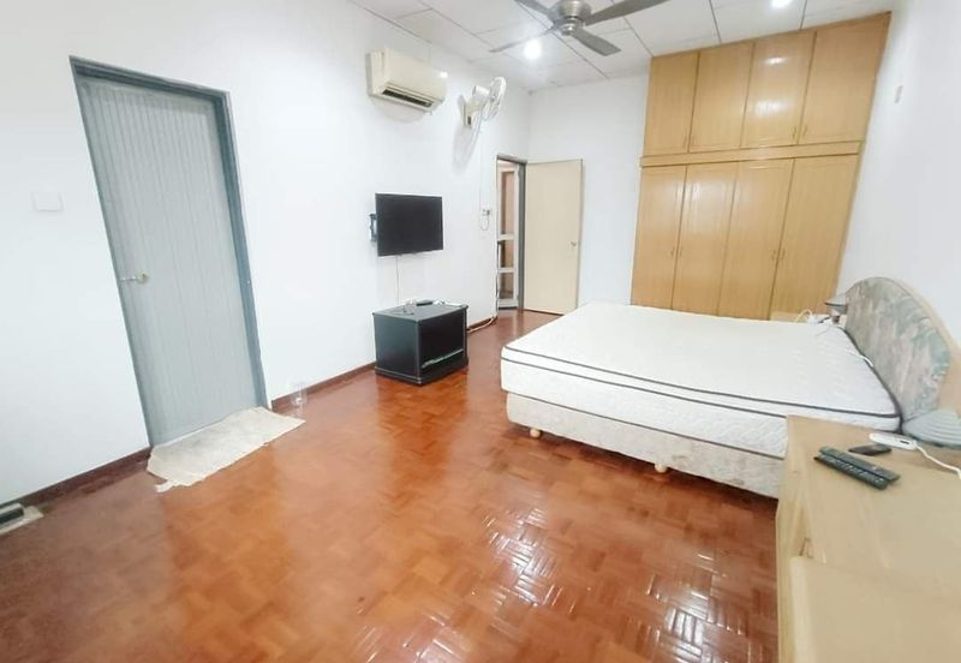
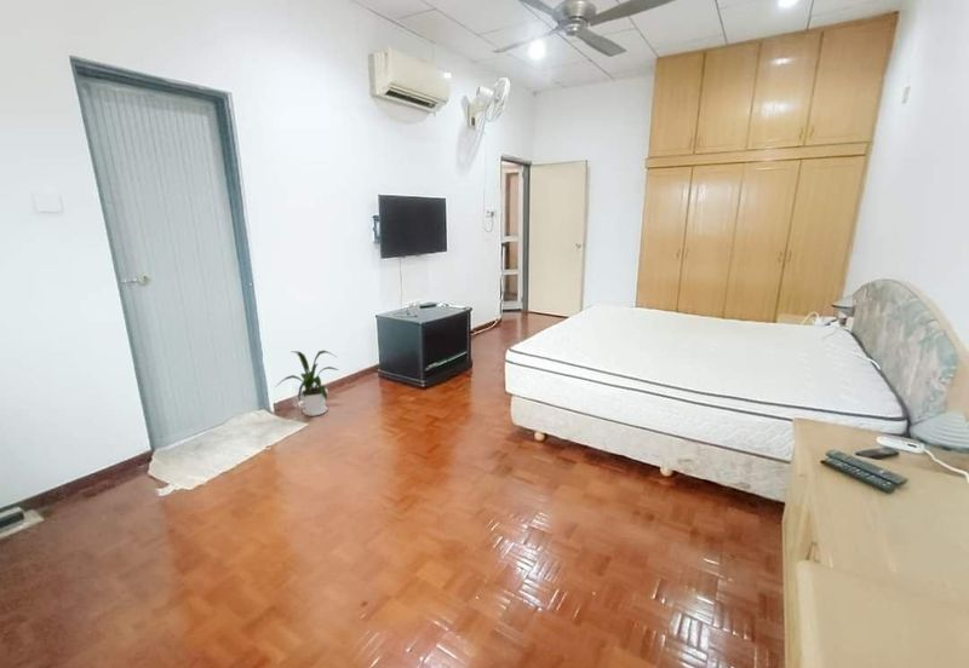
+ house plant (311, 380)
